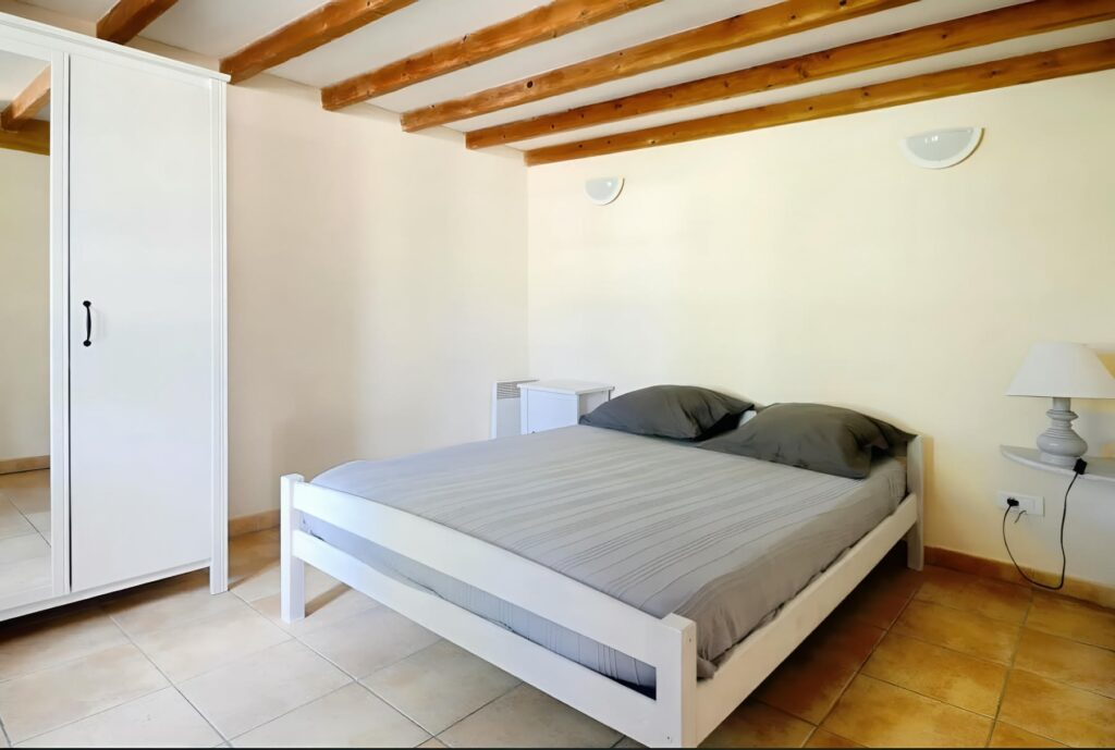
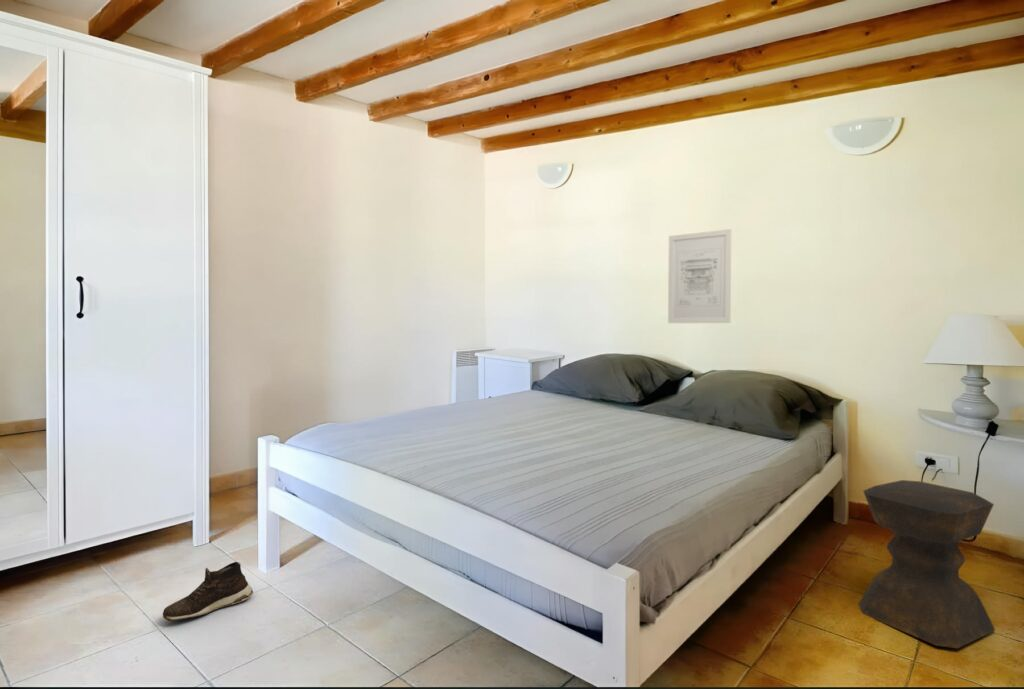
+ stool (924, 554)
+ wall art (698, 278)
+ shoe (208, 587)
